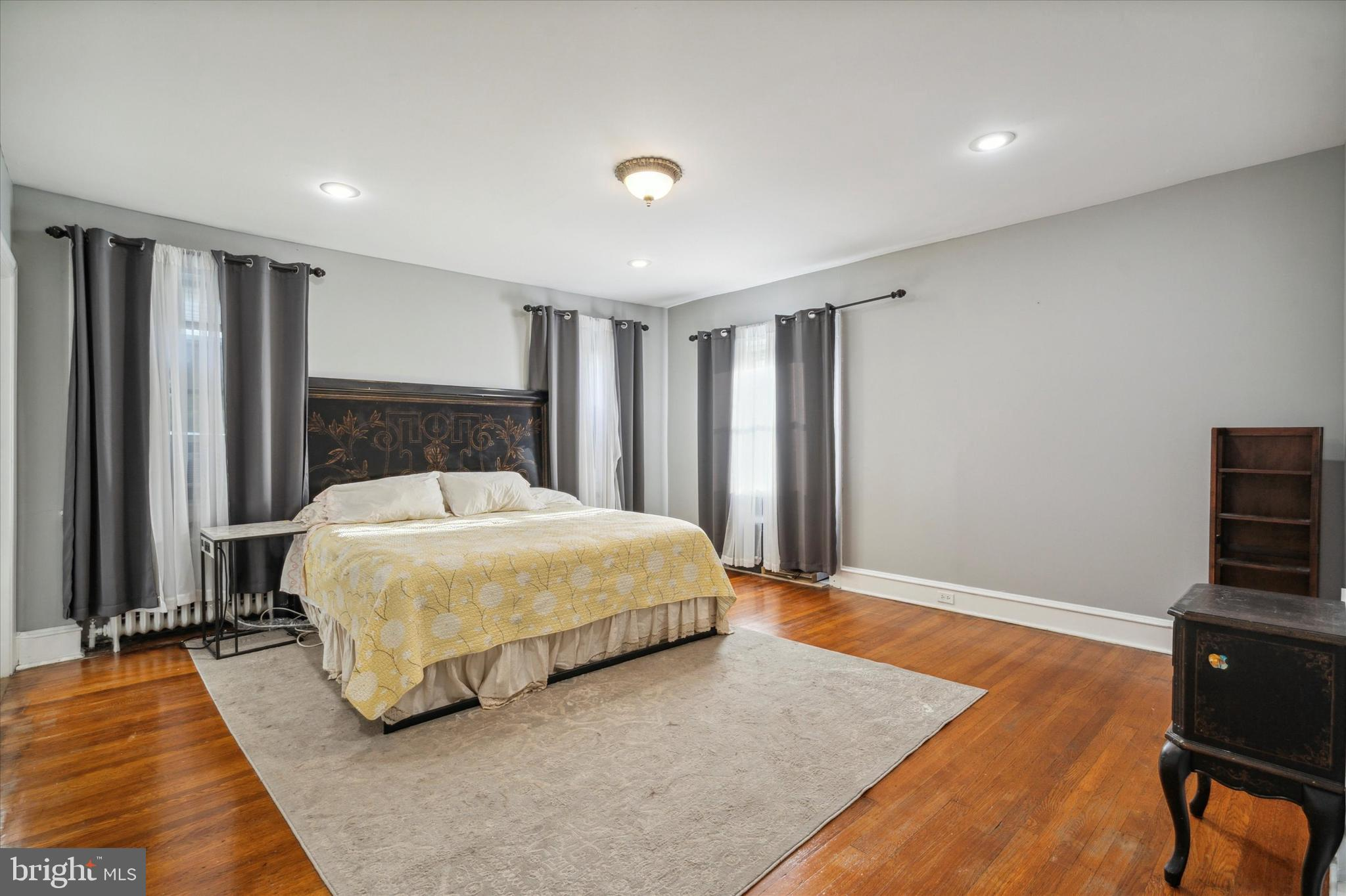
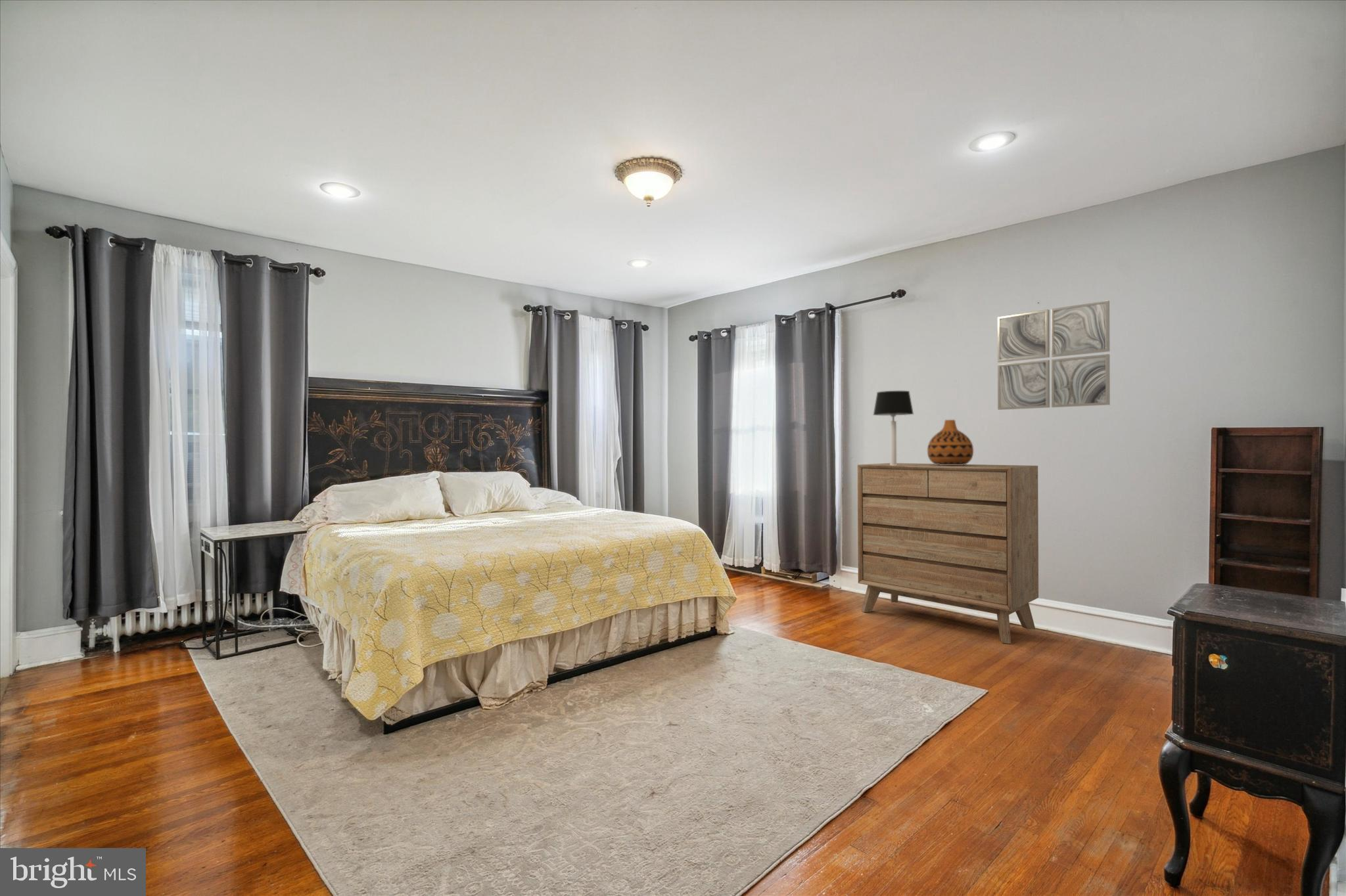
+ wall art (1052, 359)
+ table lamp (893, 428)
+ vase (950, 442)
+ dresser (943, 542)
